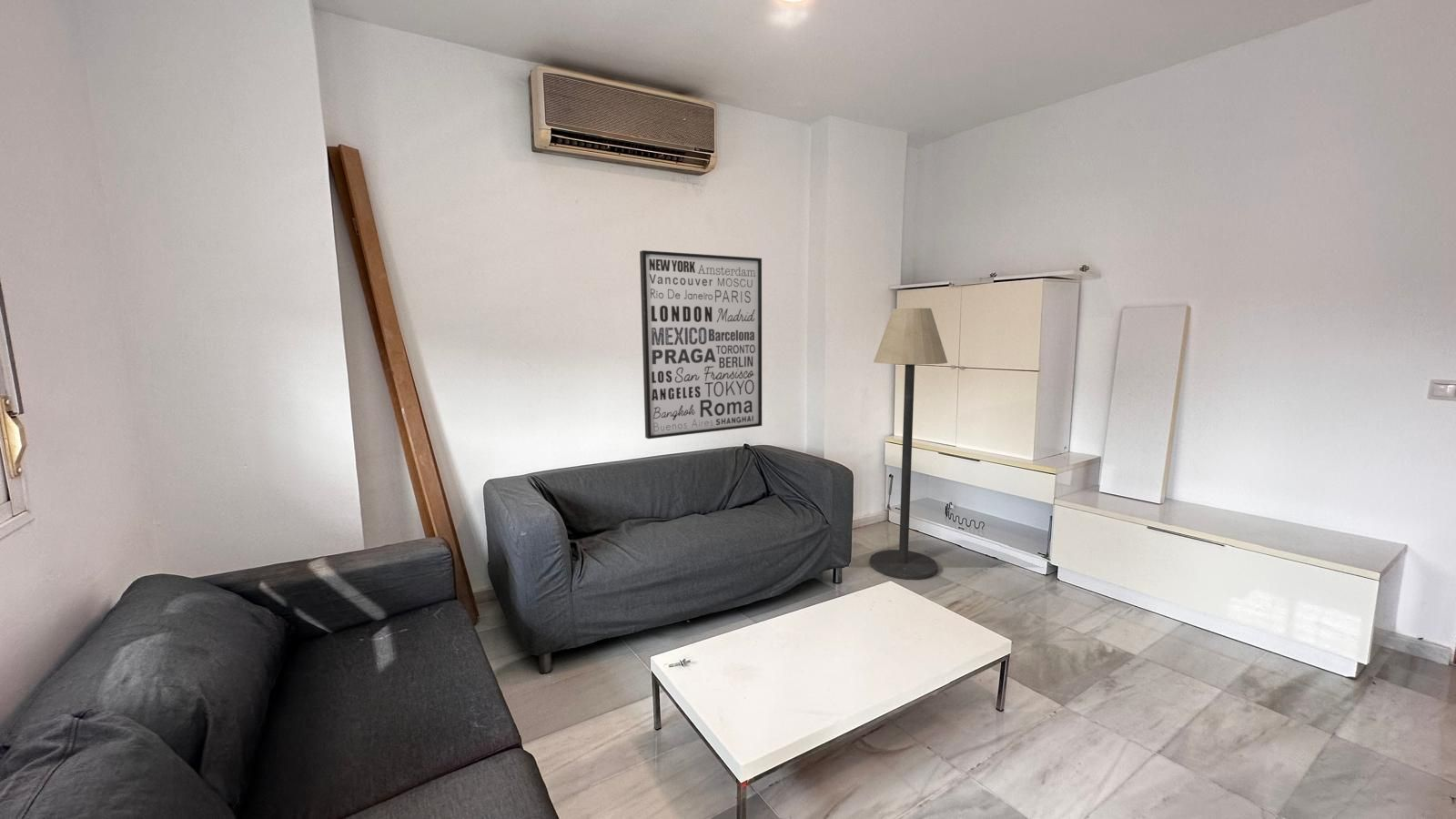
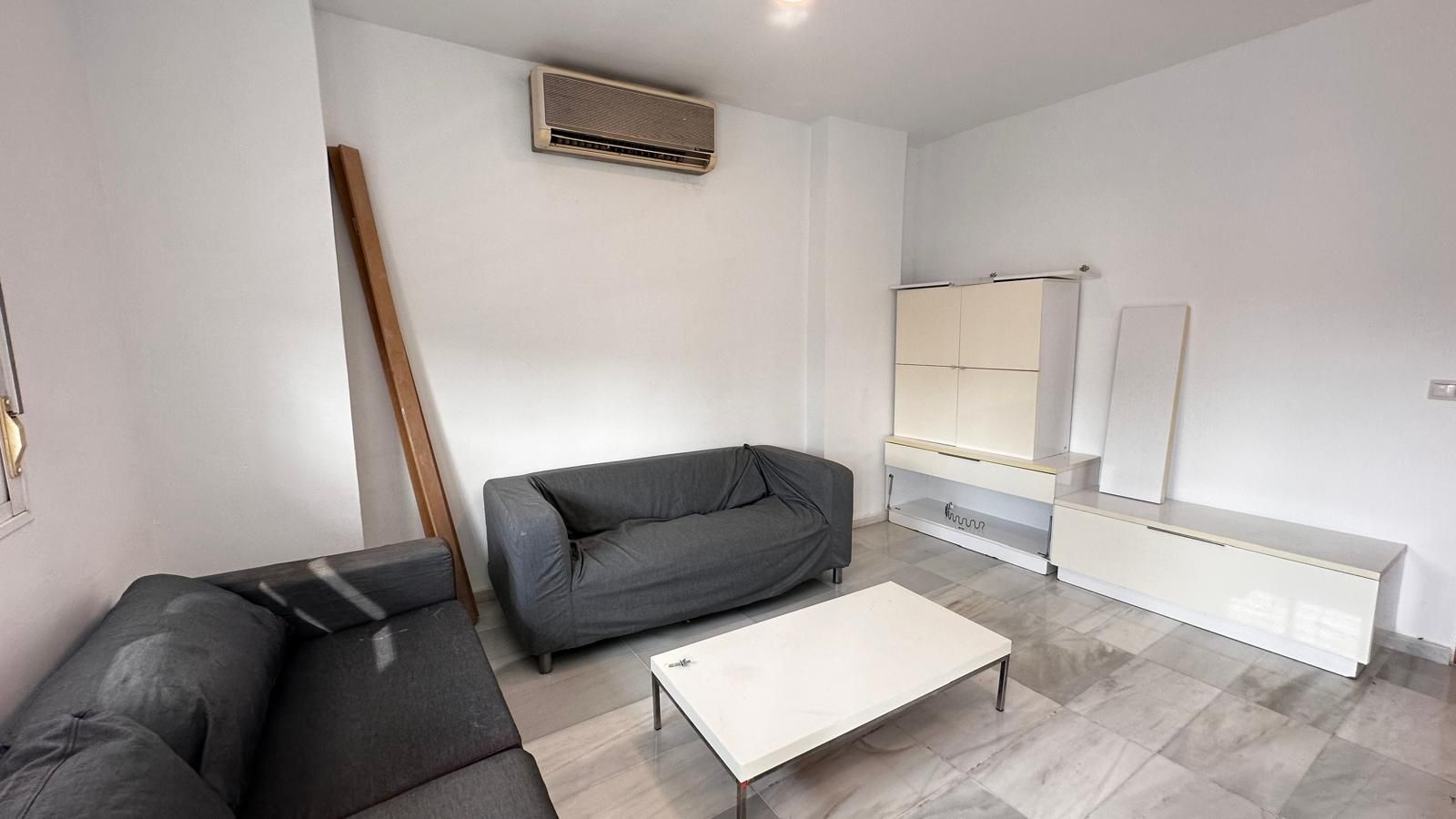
- floor lamp (907, 440)
- wall art (705, 345)
